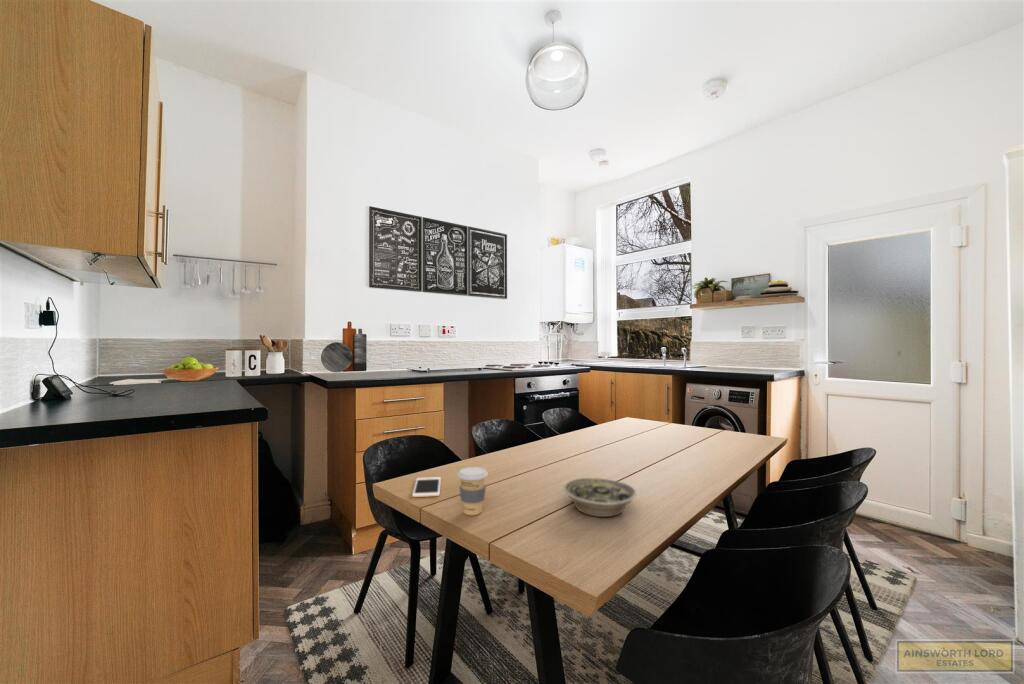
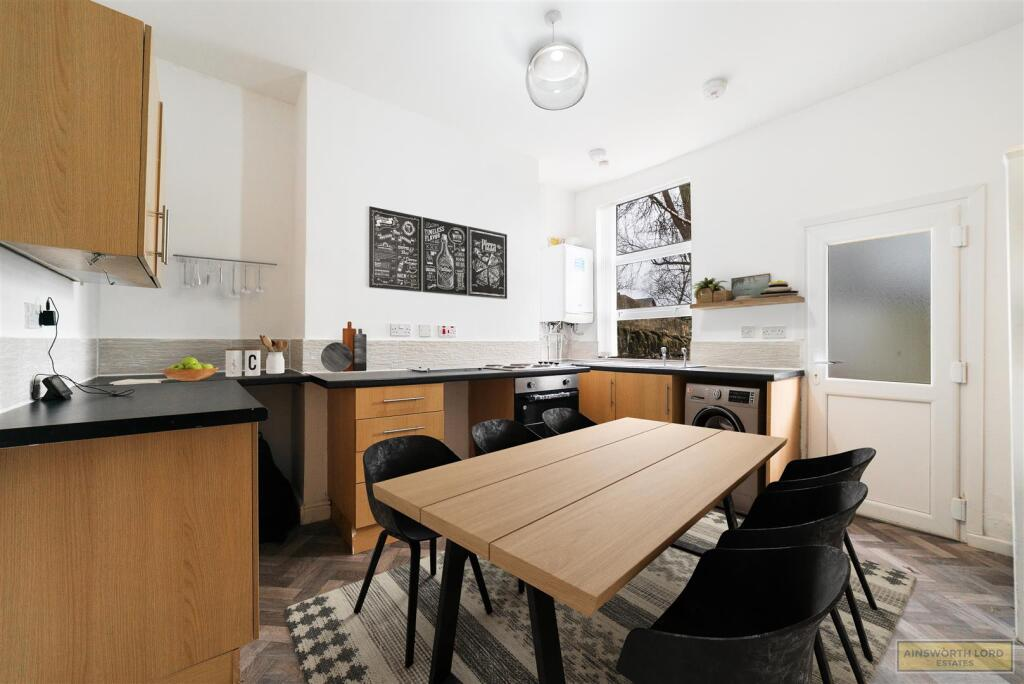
- cell phone (427, 486)
- bowl (599, 498)
- coffee cup (472, 491)
